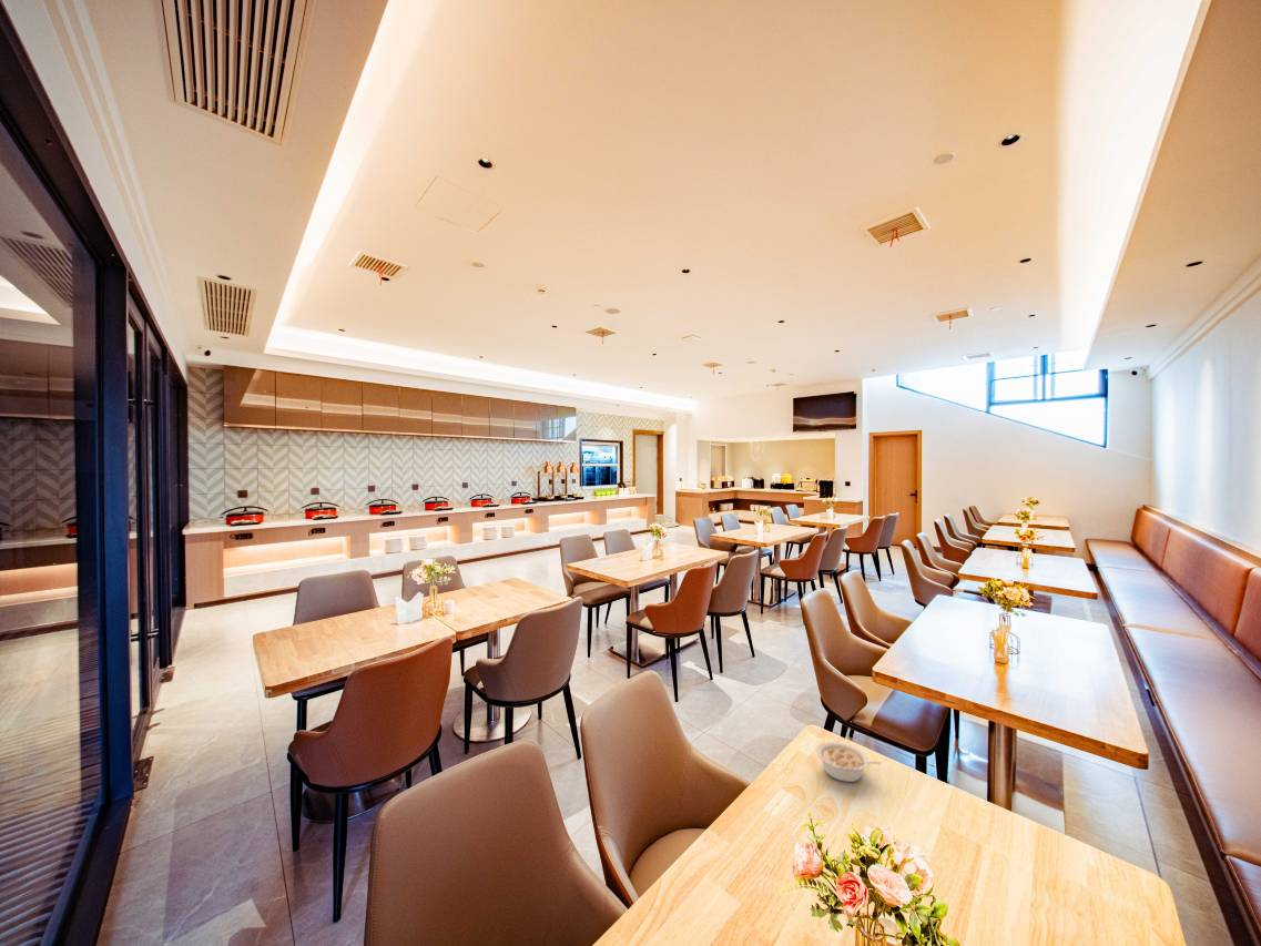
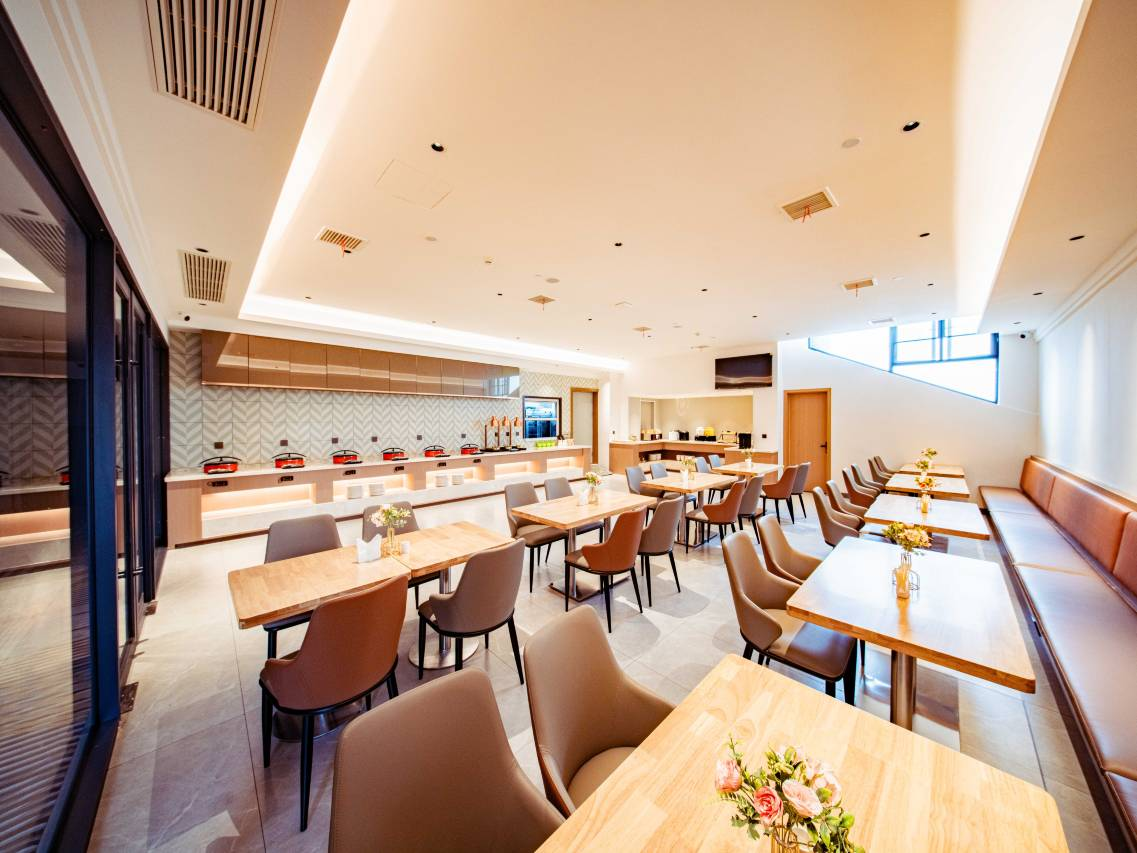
- legume (844, 761)
